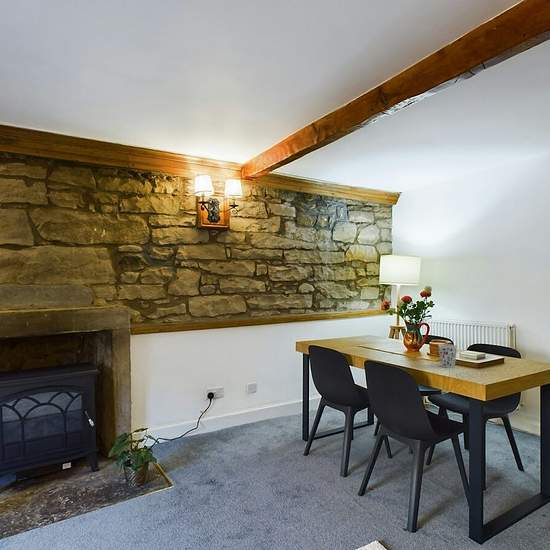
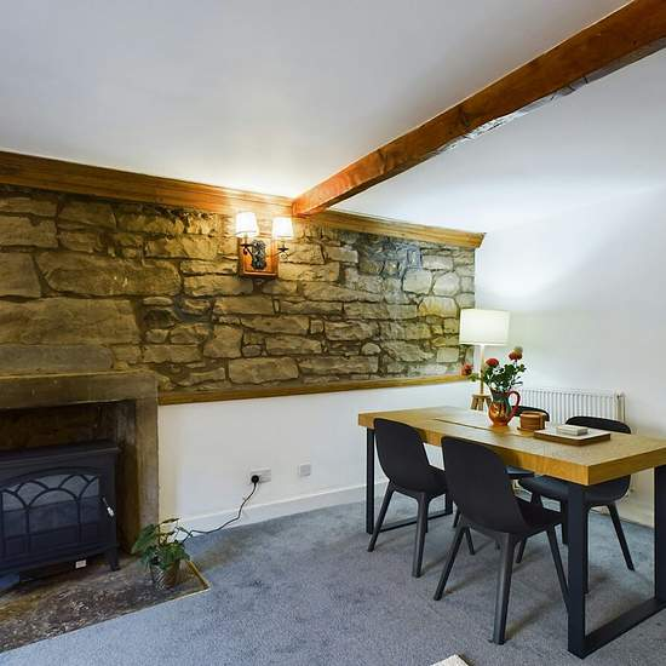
- cup (447, 355)
